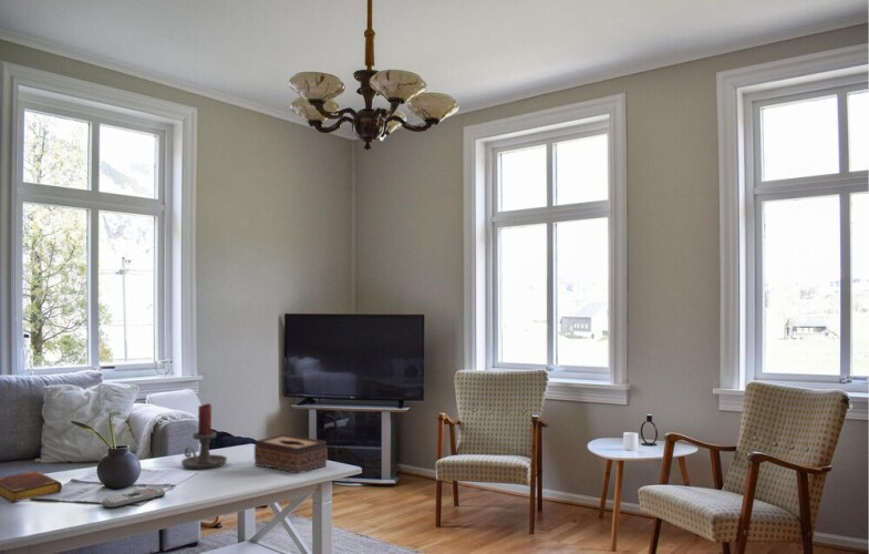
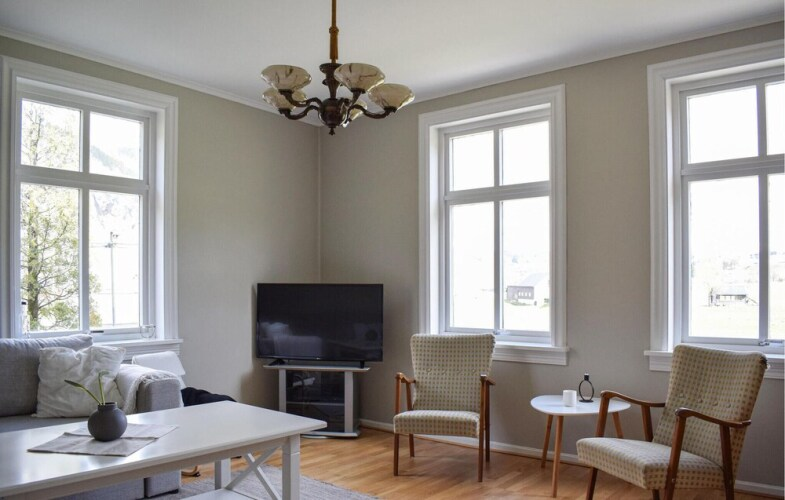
- remote control (133, 497)
- book (25, 485)
- candle holder (200, 433)
- tissue box (290, 453)
